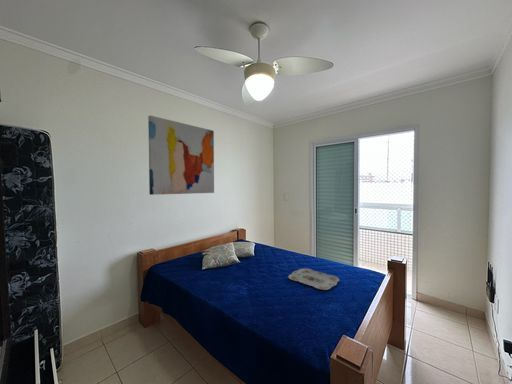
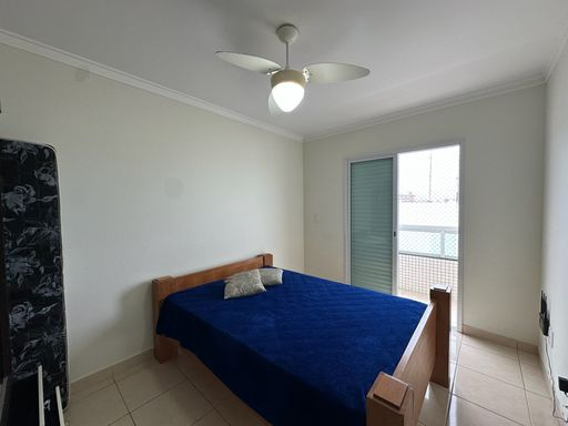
- wall art (185, 159)
- serving tray (313, 278)
